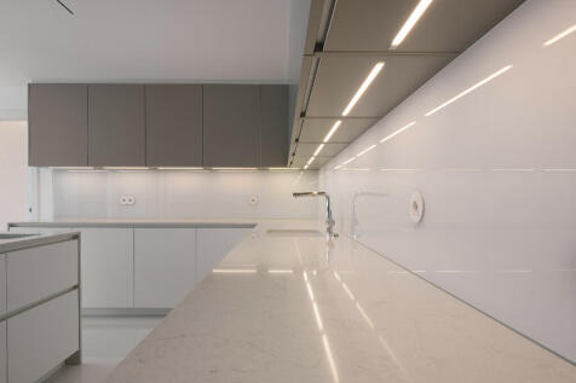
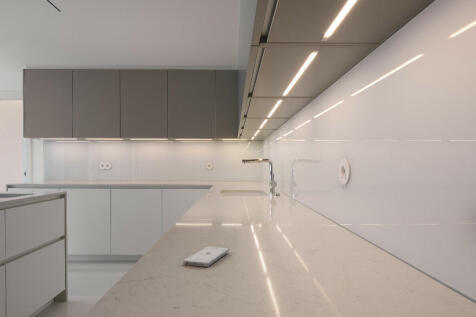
+ smartphone (207, 255)
